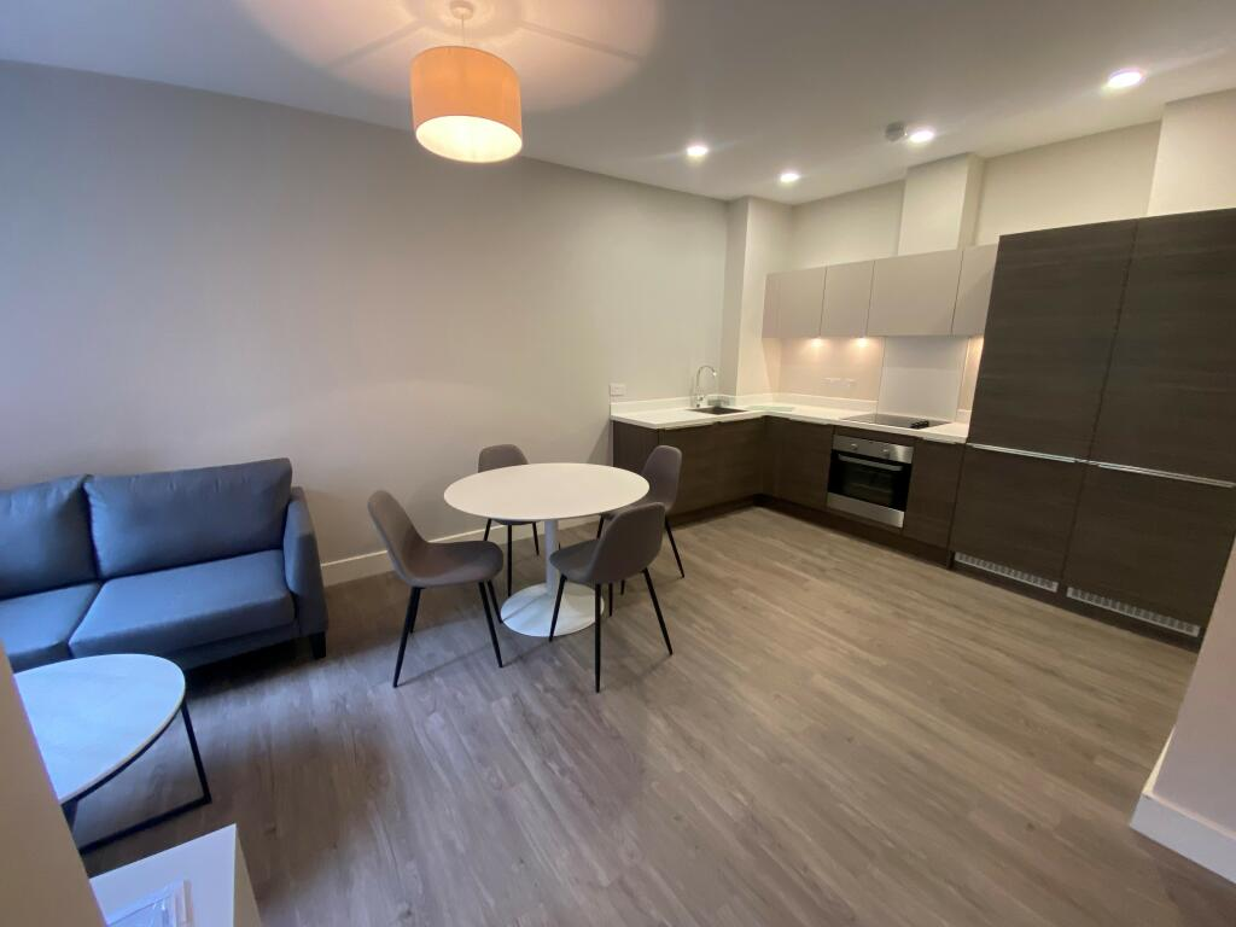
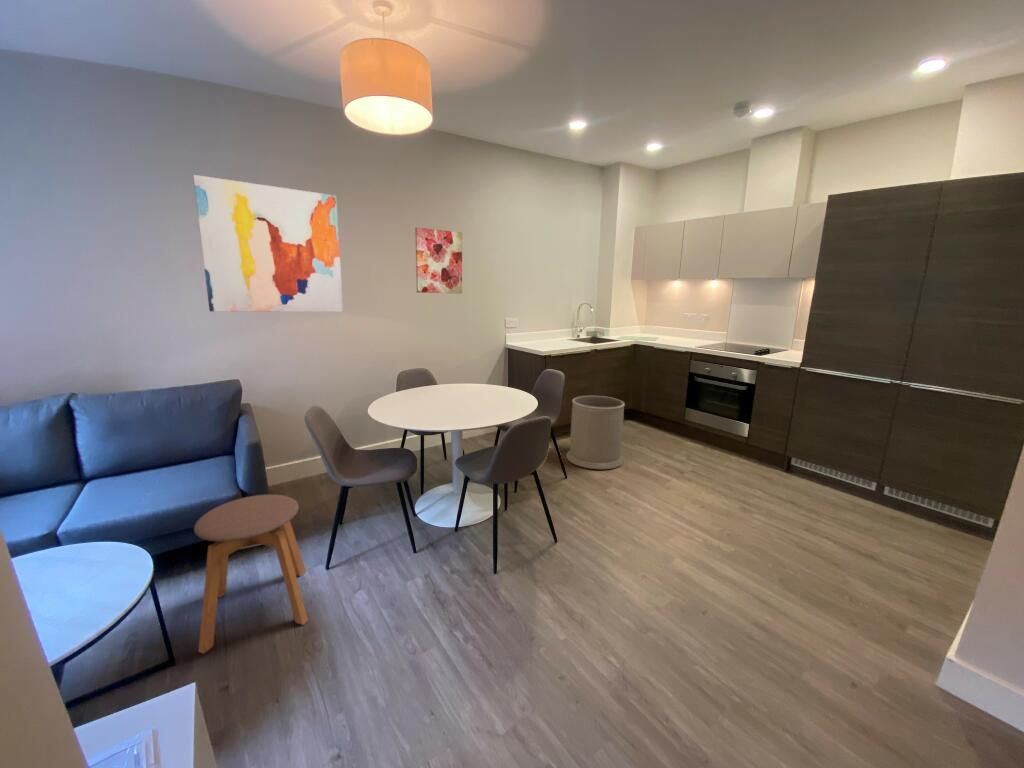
+ trash can (596, 430)
+ stool (251, 546)
+ wall art (275, 250)
+ wall art (439, 262)
